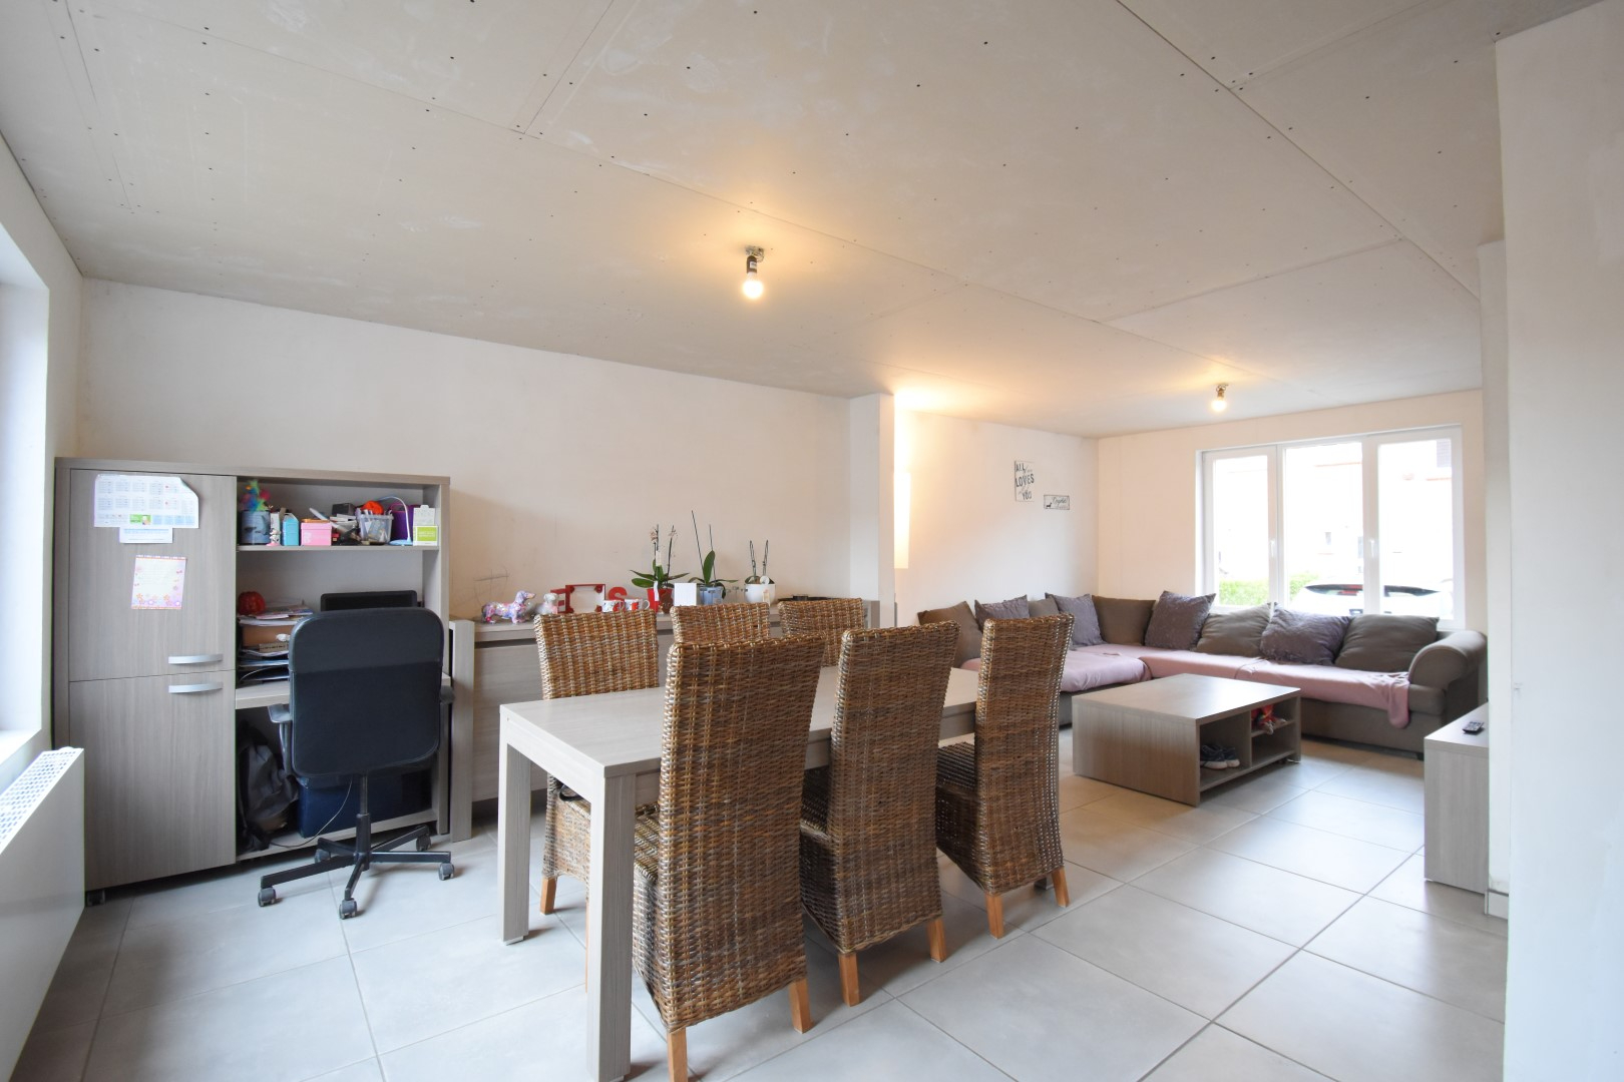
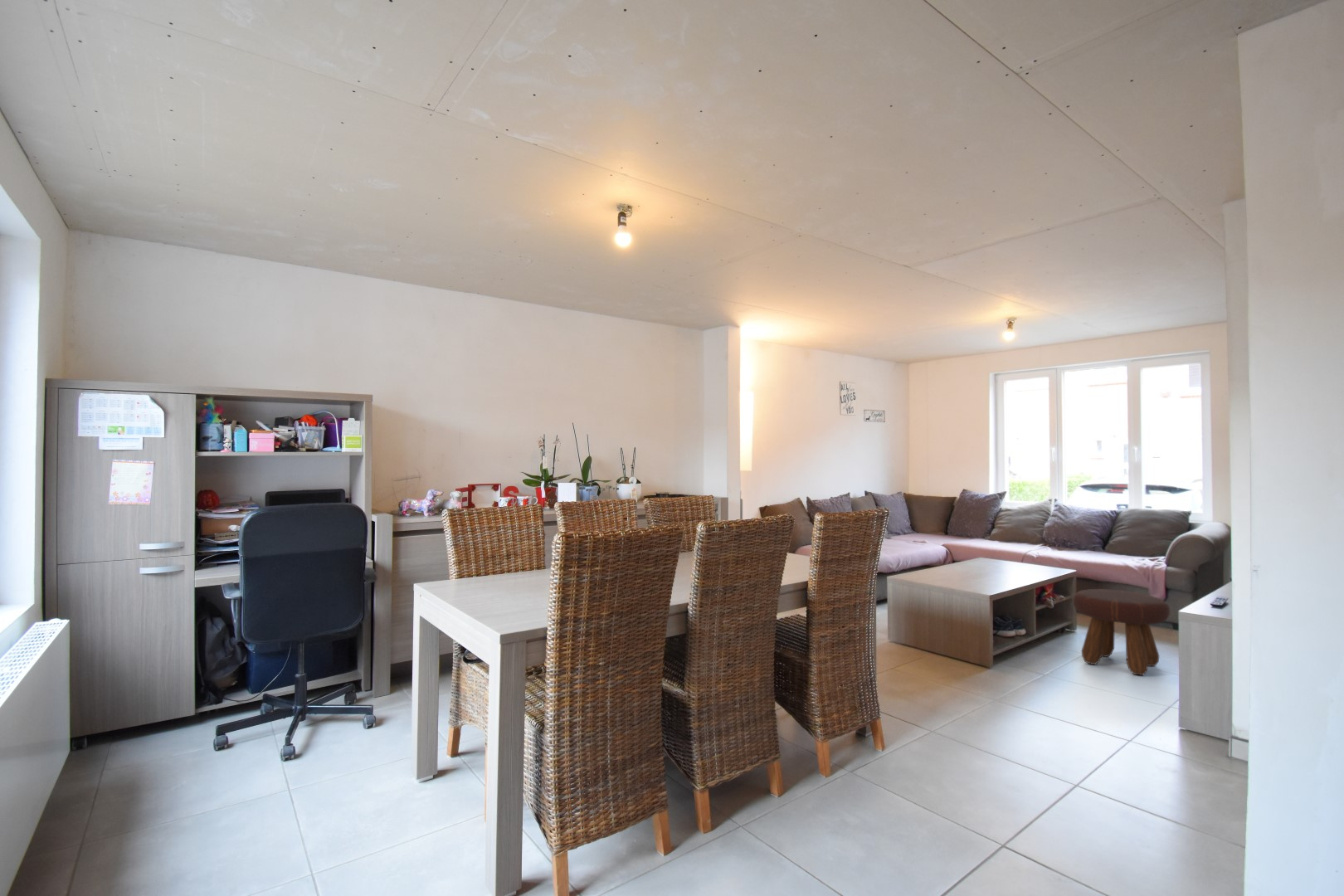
+ footstool (1125, 630)
